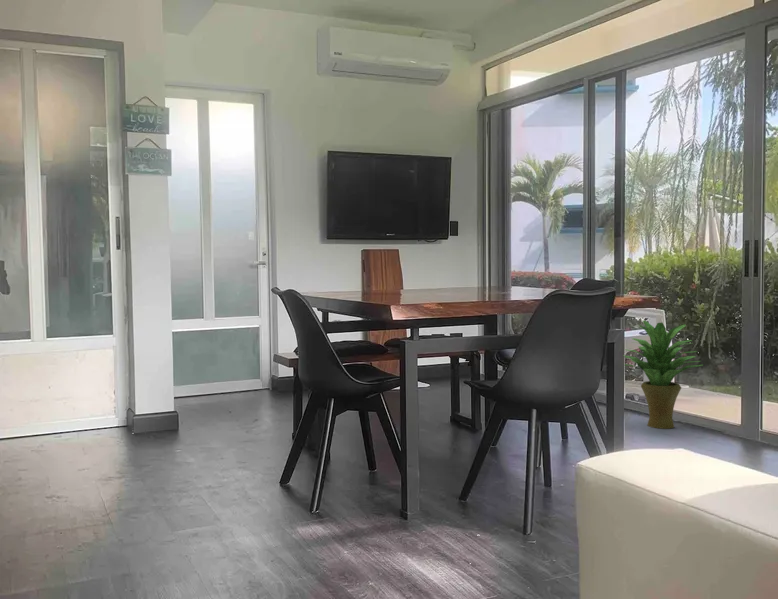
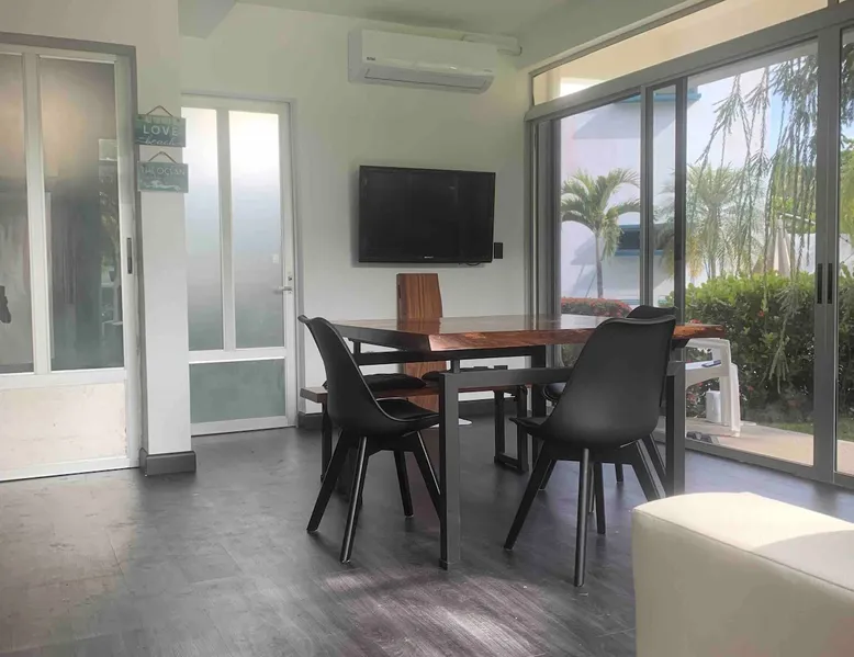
- potted plant (661, 373)
